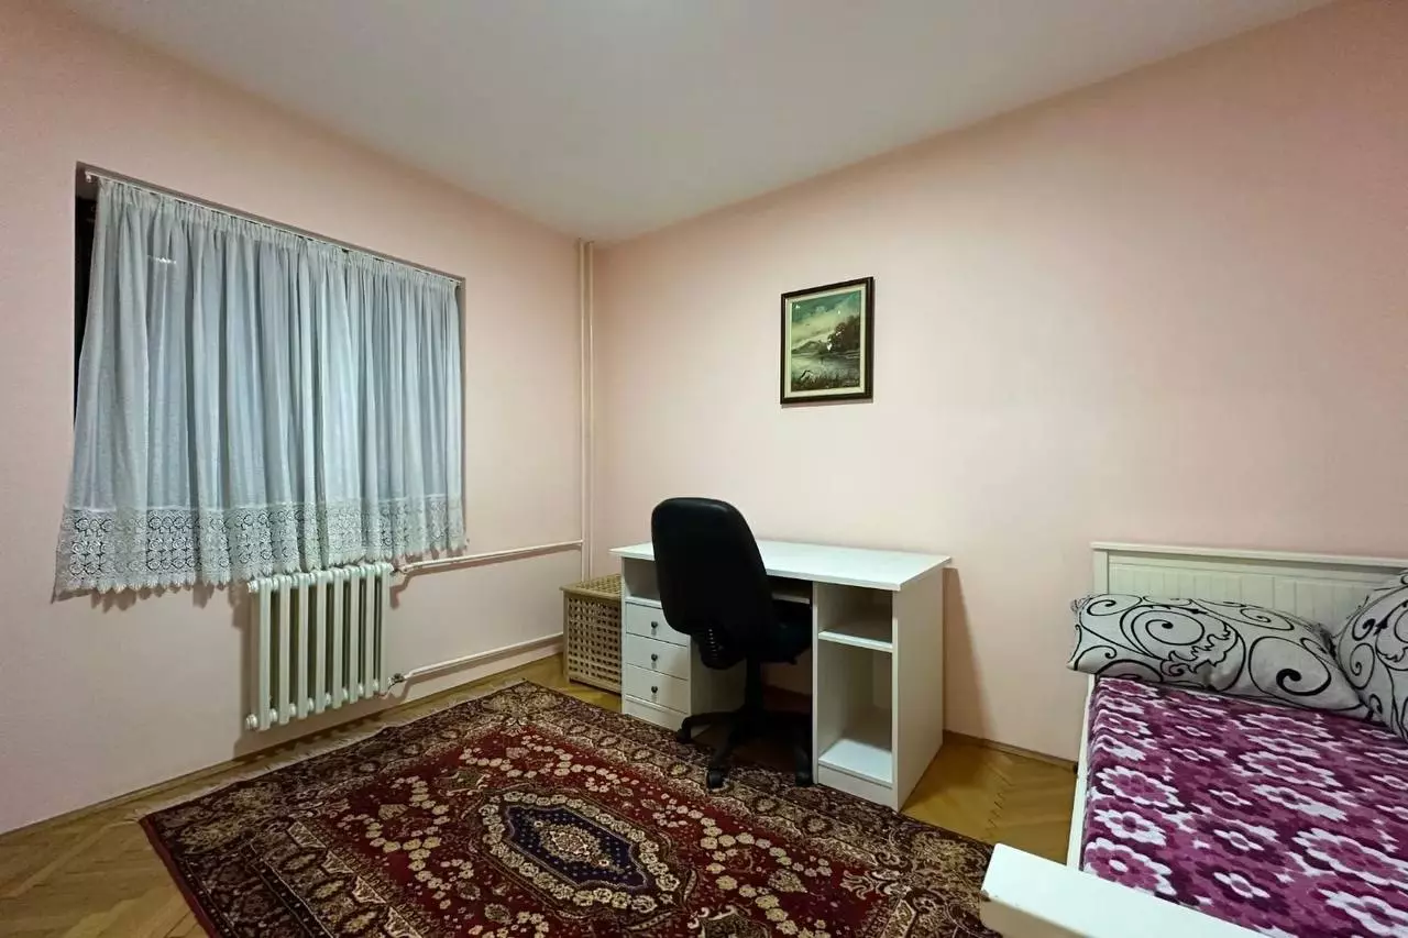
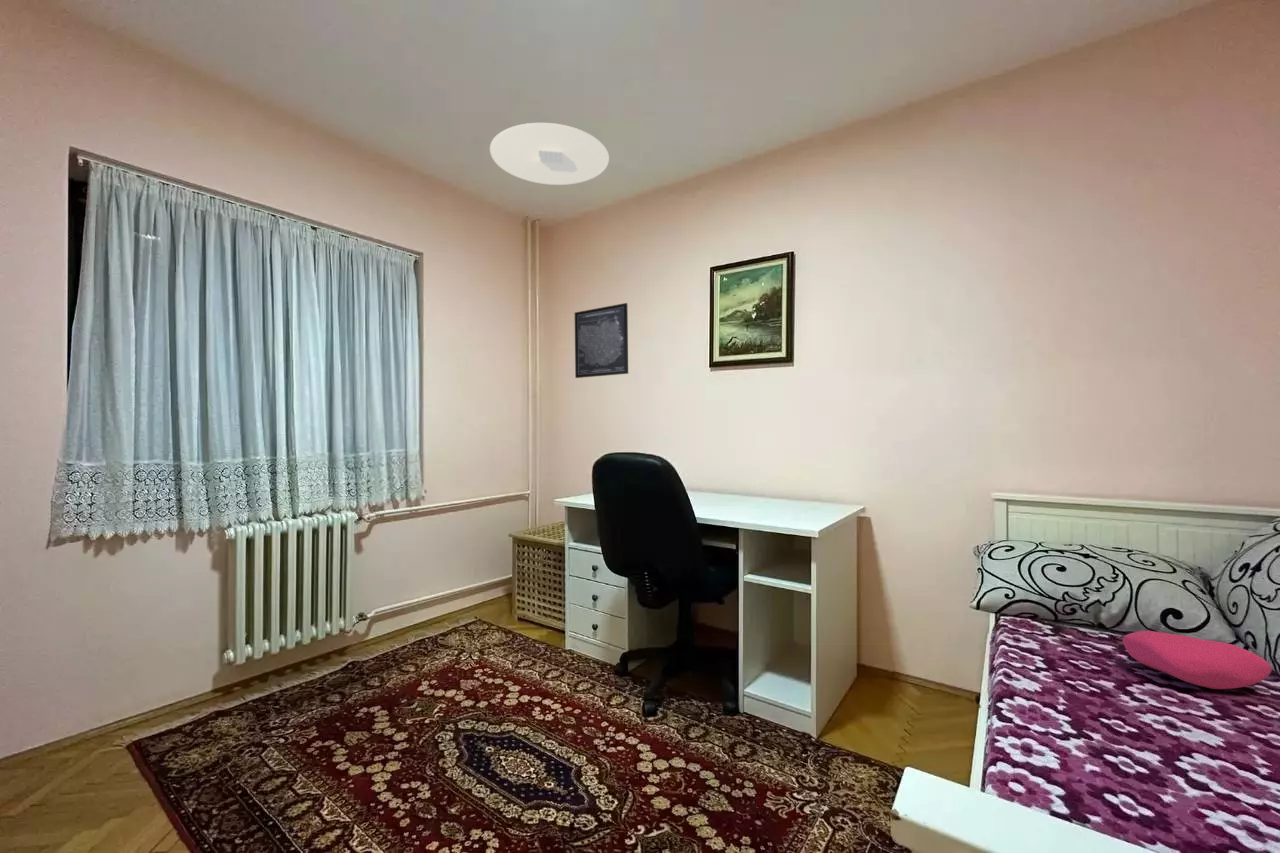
+ wall art (600, 342)
+ cushion (1193, 660)
+ ceiling light (550, 151)
